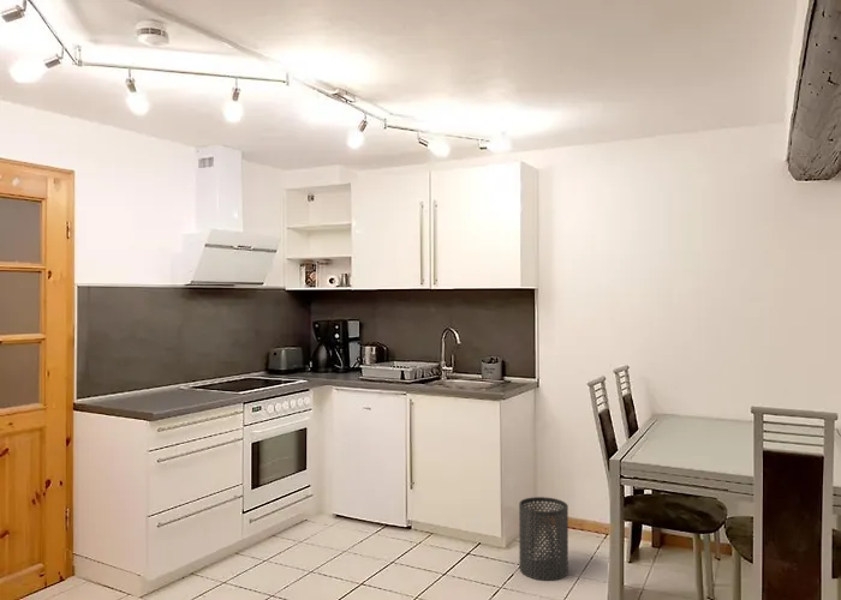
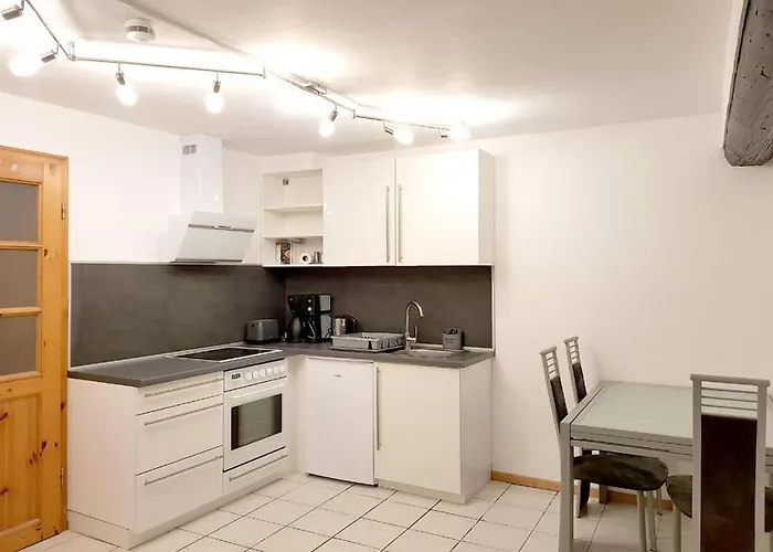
- trash can (543, 536)
